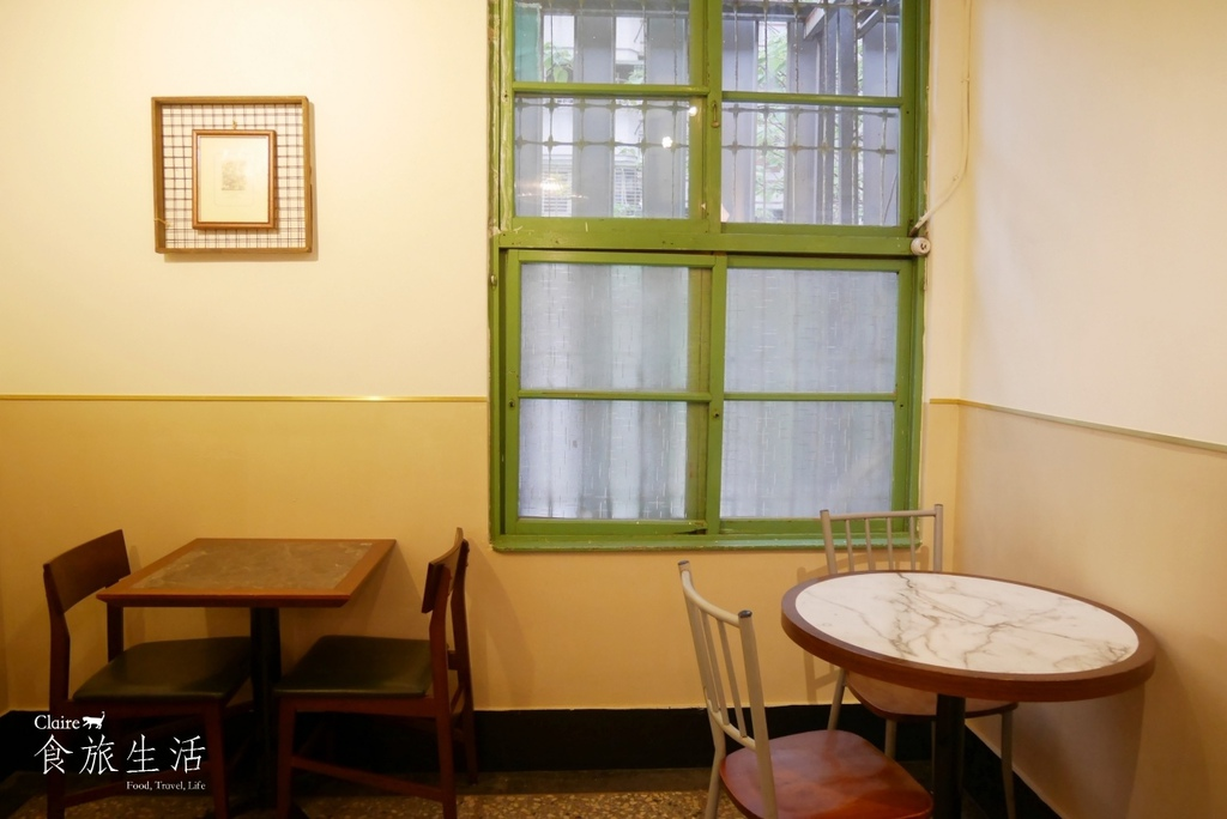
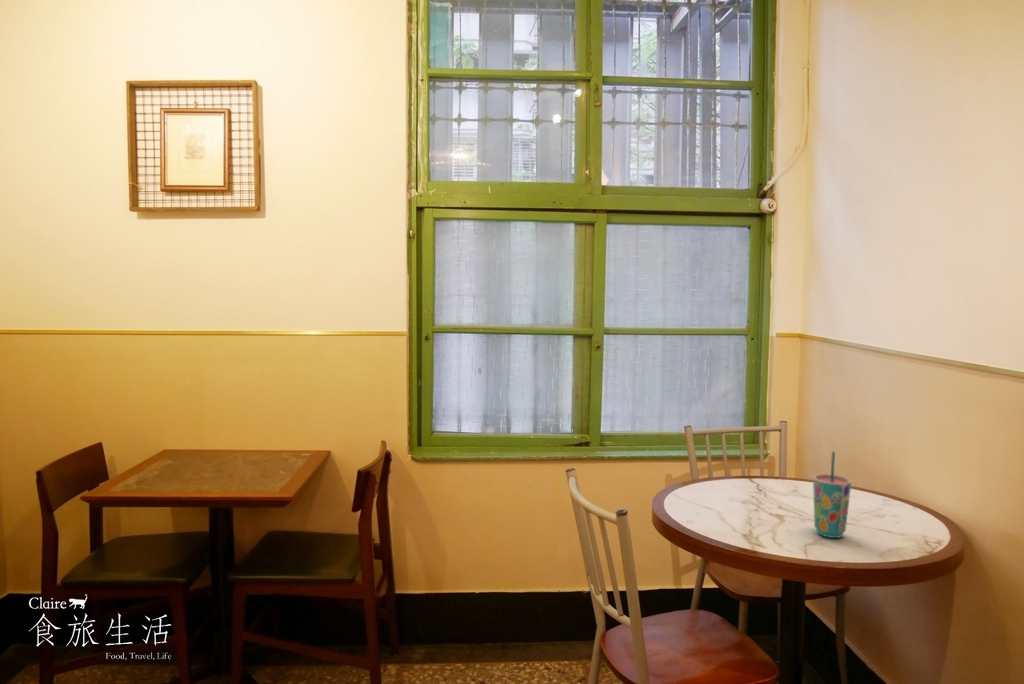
+ cup (831, 493)
